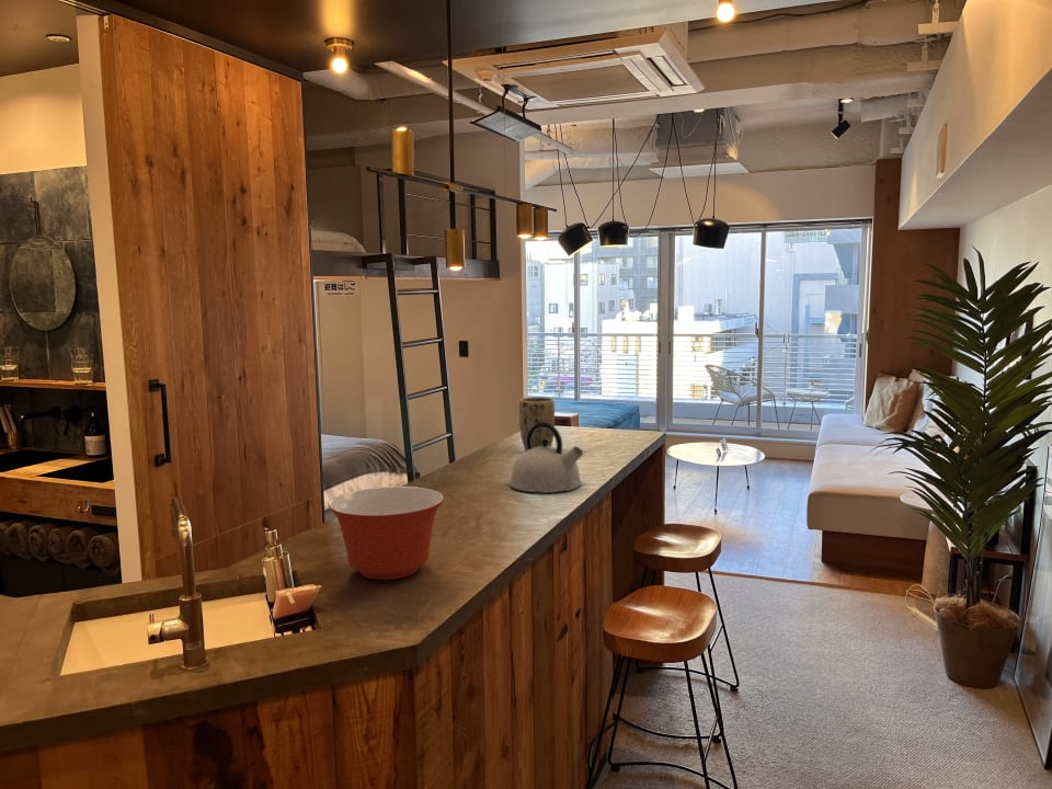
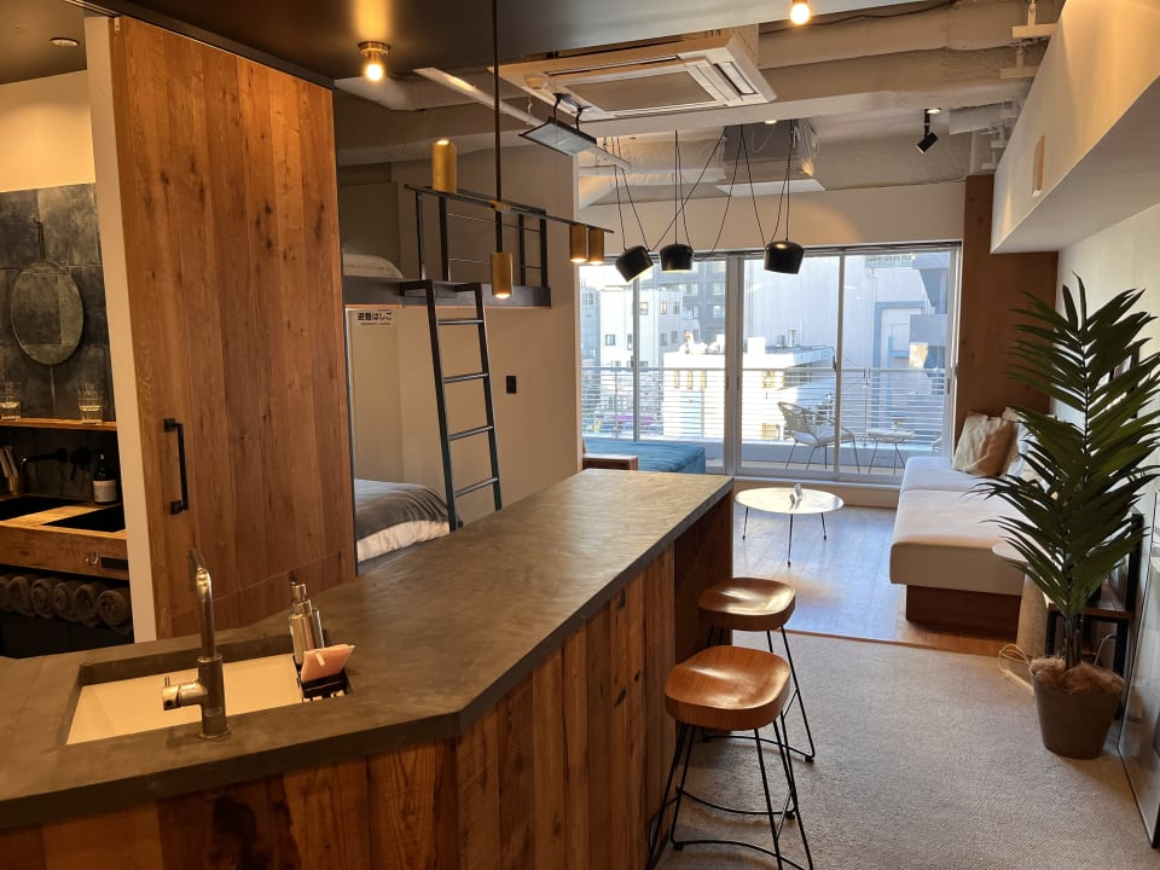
- kettle (548, 454)
- plant pot (535, 423)
- mixing bowl (388, 535)
